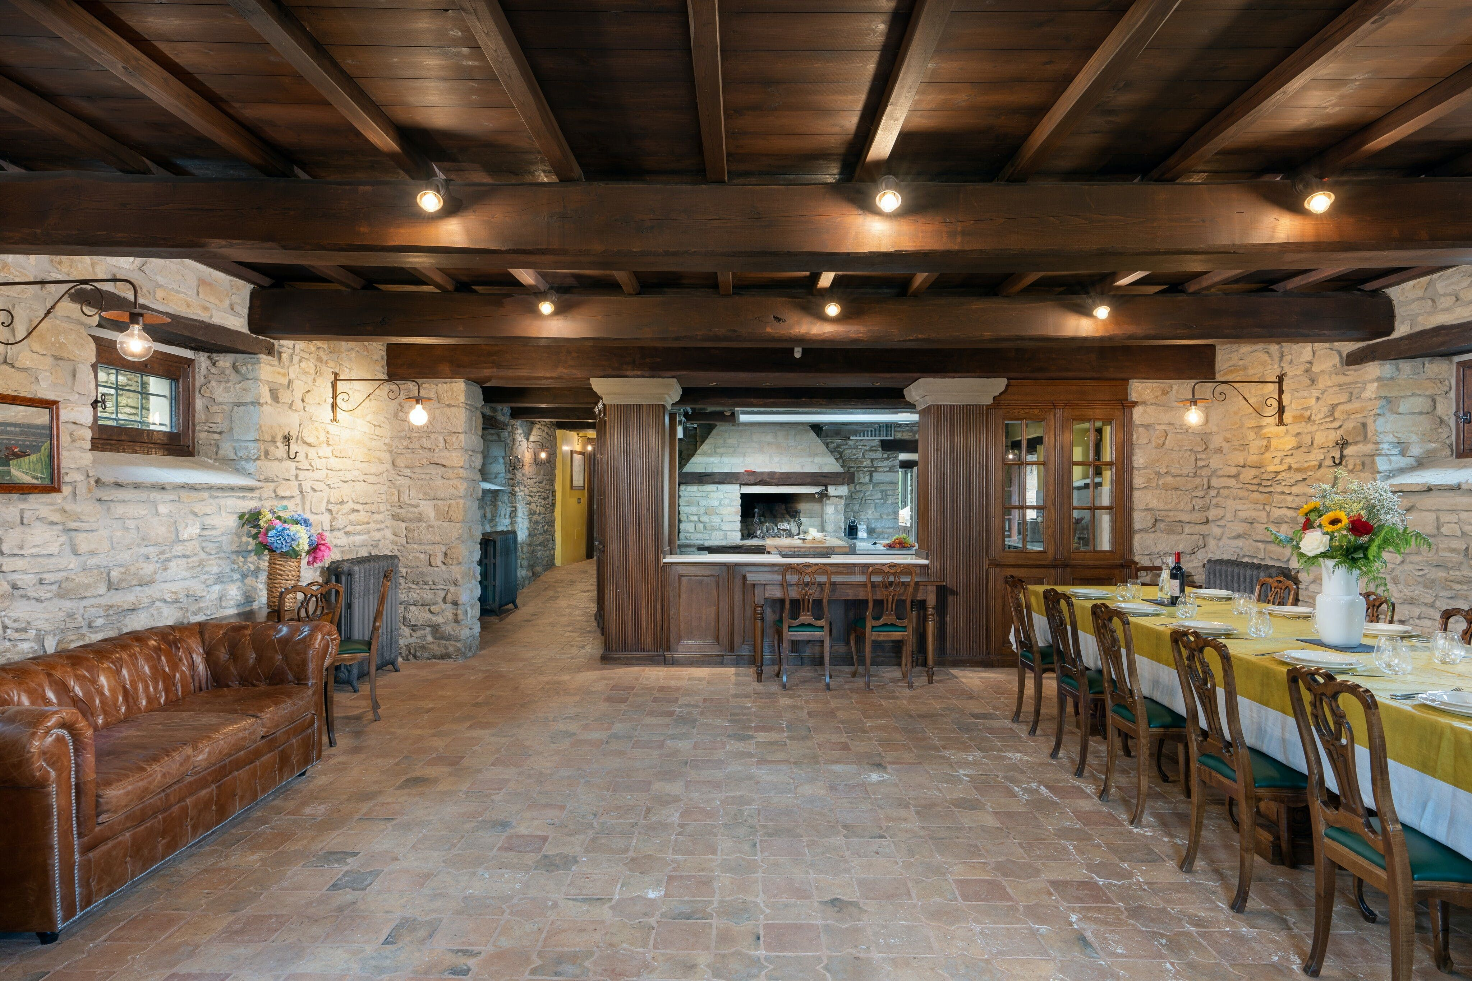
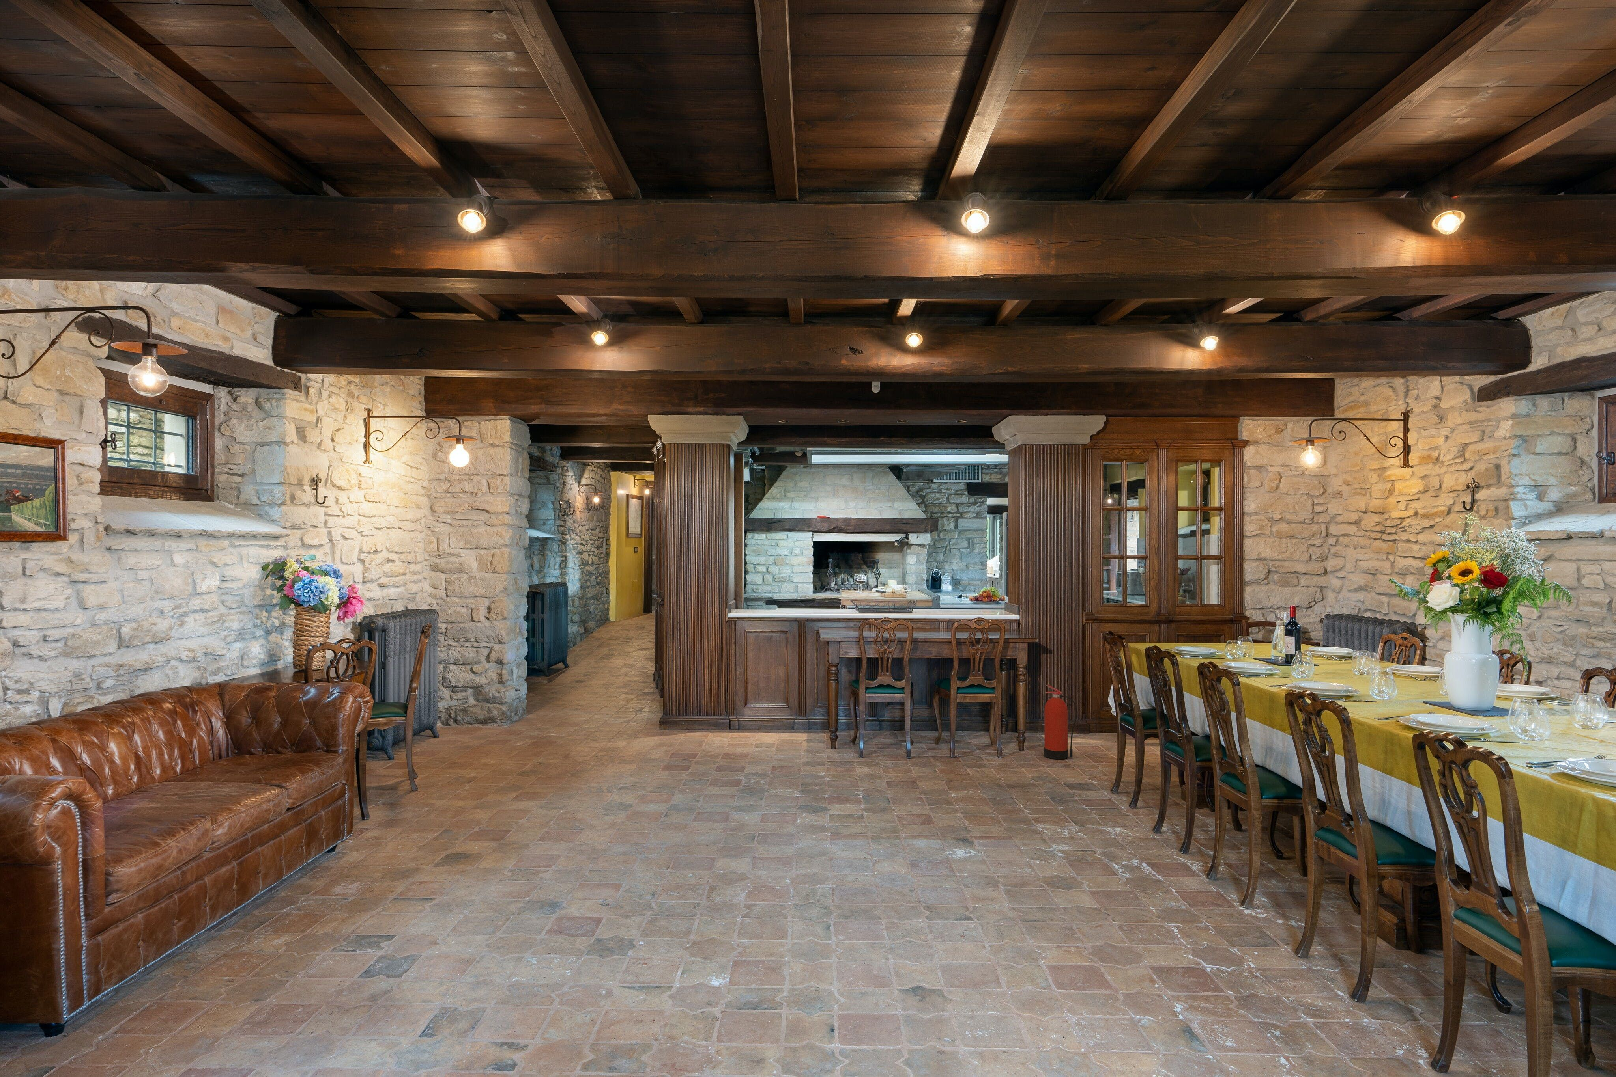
+ fire extinguisher (1060, 721)
